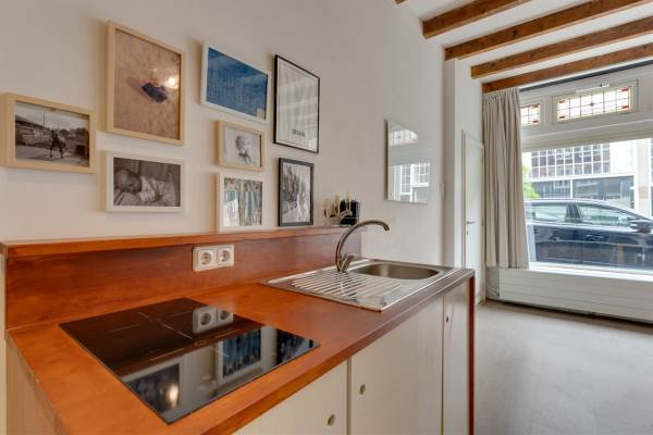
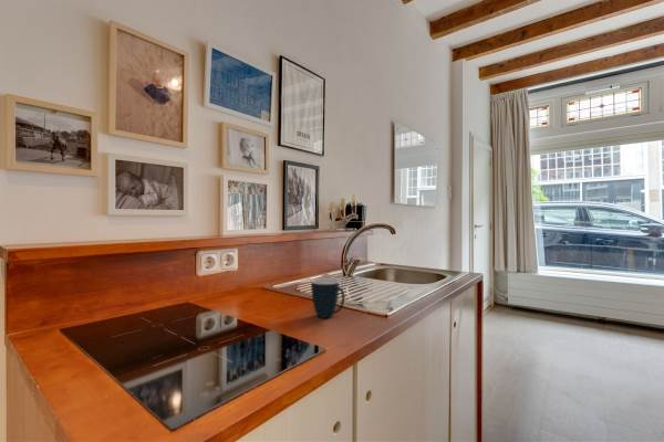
+ mug (329, 298)
